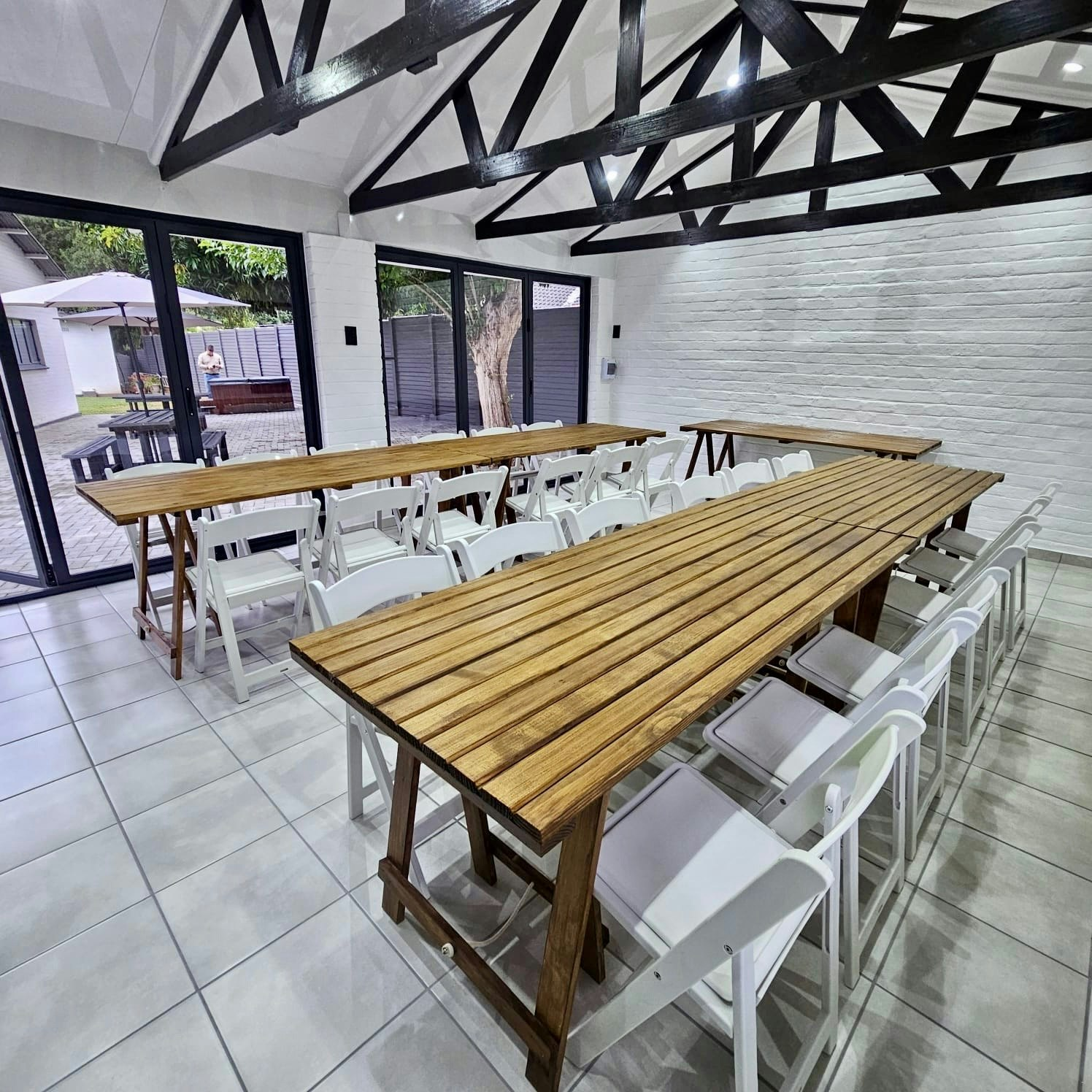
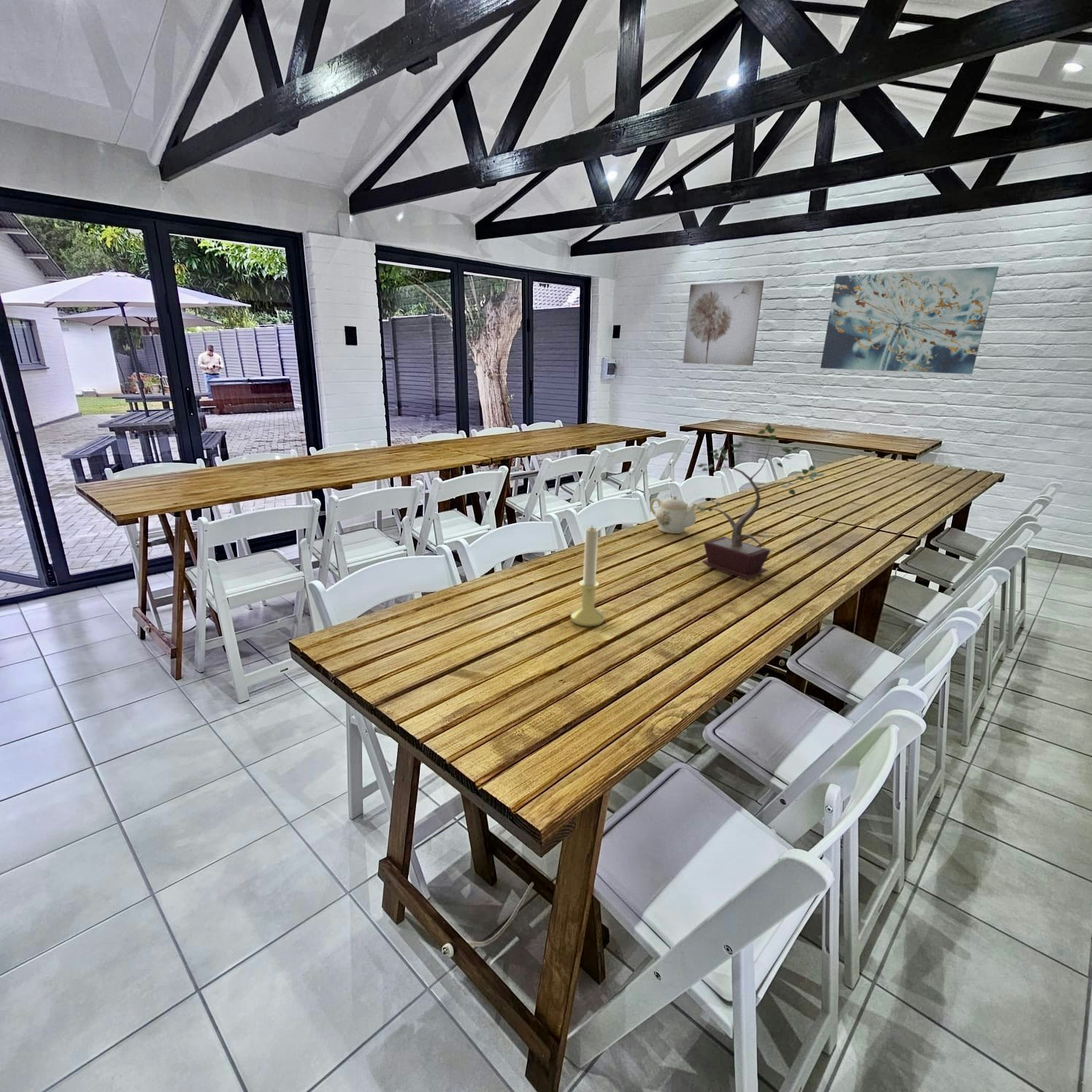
+ wall art (900, 323)
+ candle holder (589, 573)
+ potted plant (754, 504)
+ teapot (672, 512)
+ wall art (720, 324)
